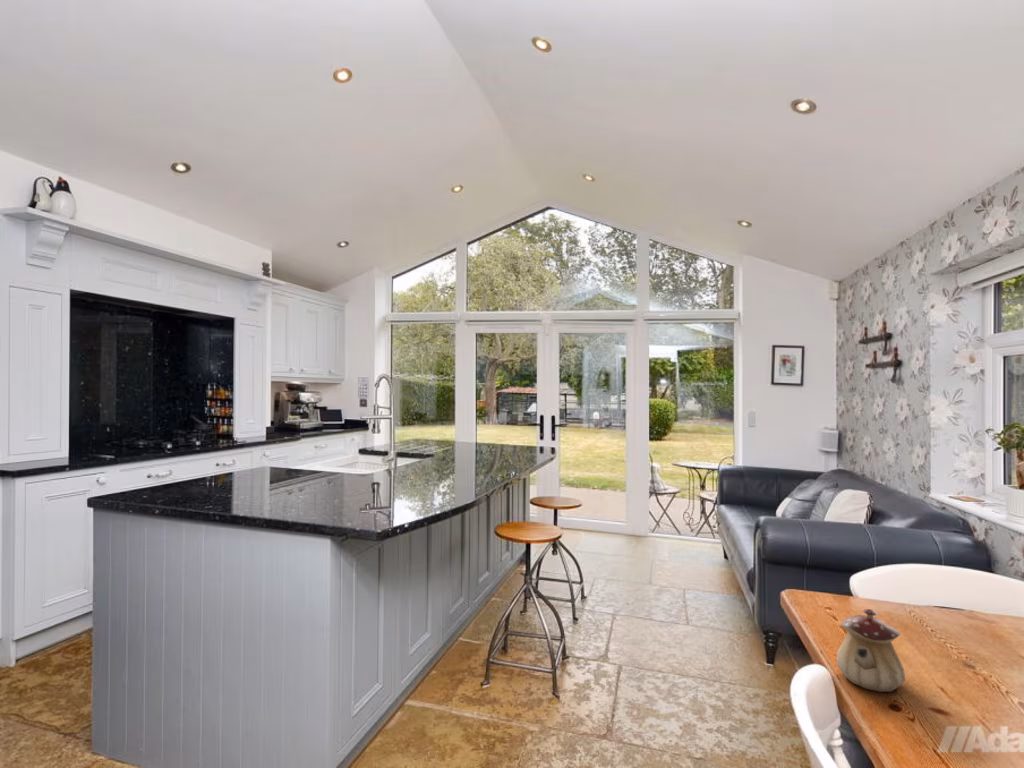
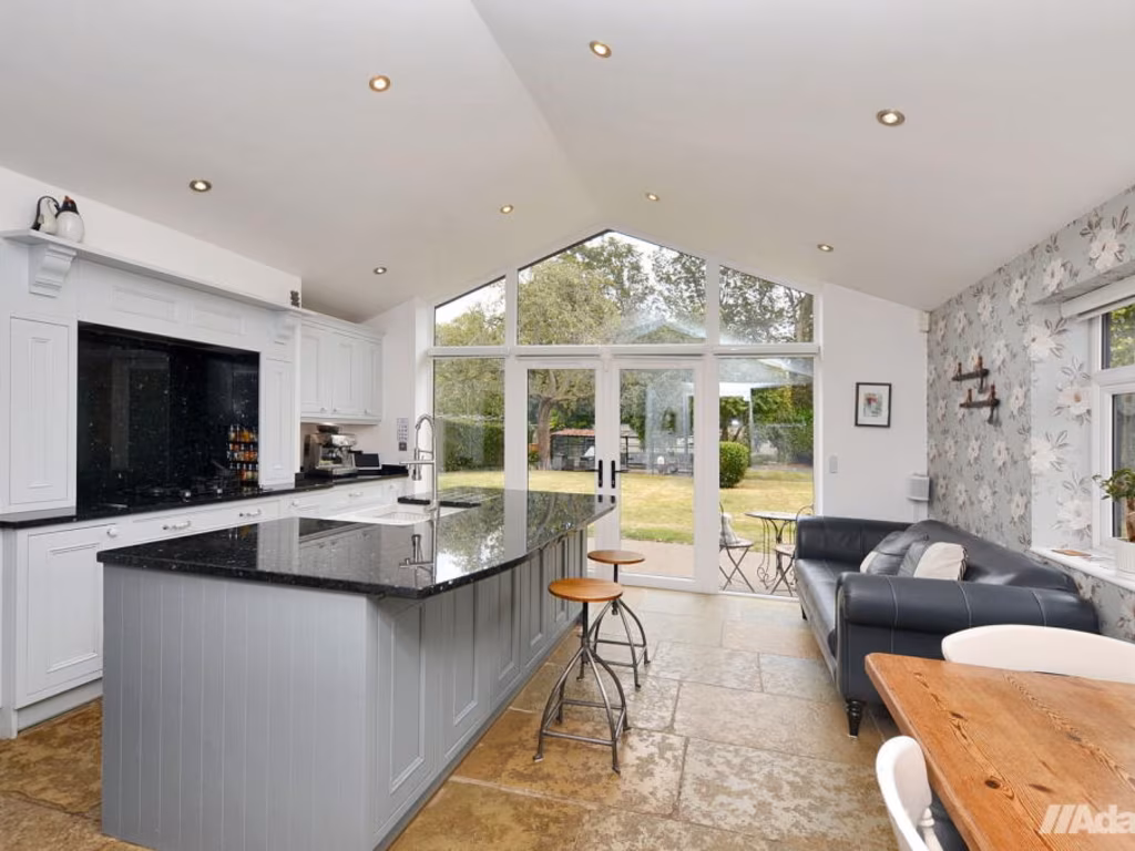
- teapot (870, 642)
